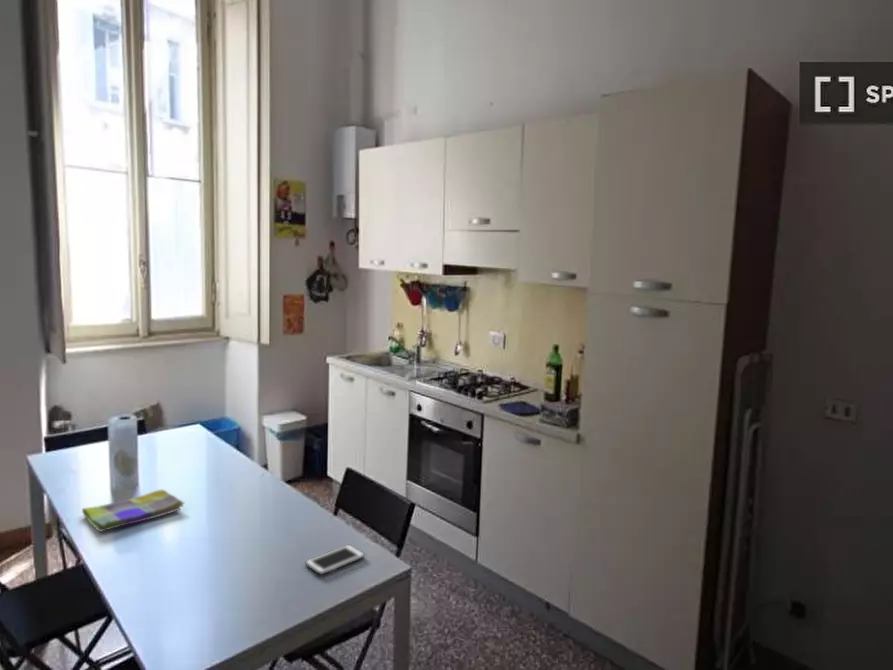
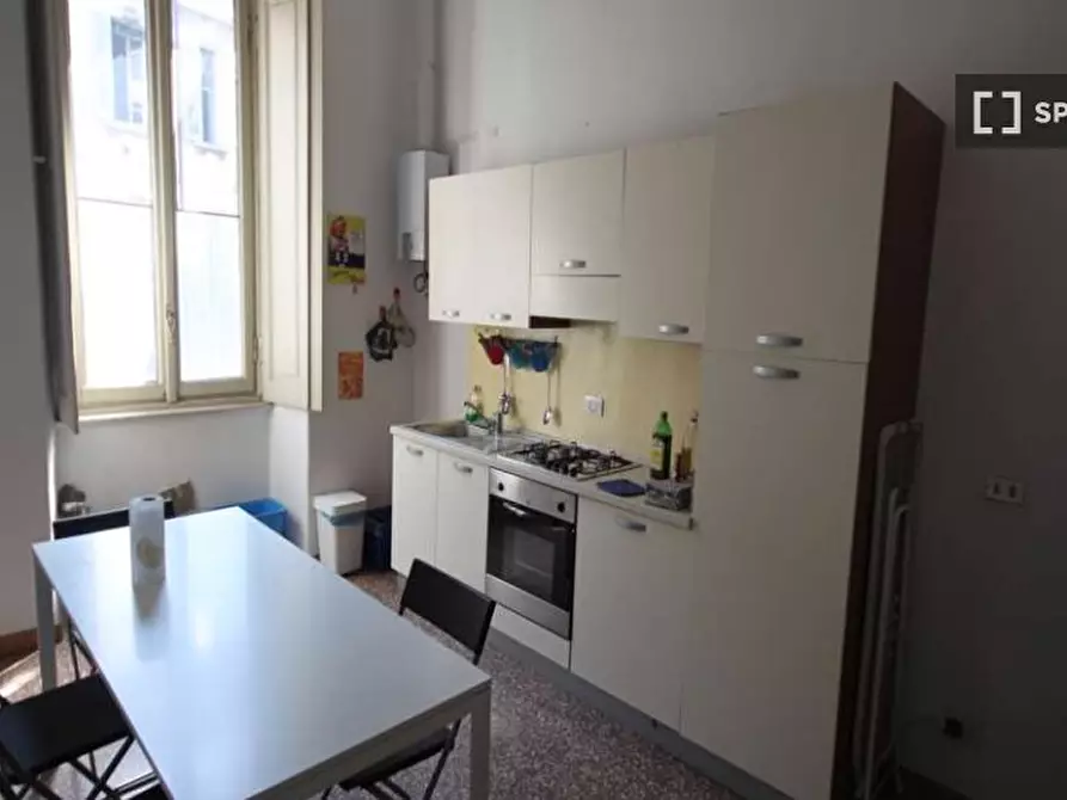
- cell phone (335, 559)
- dish towel (134, 508)
